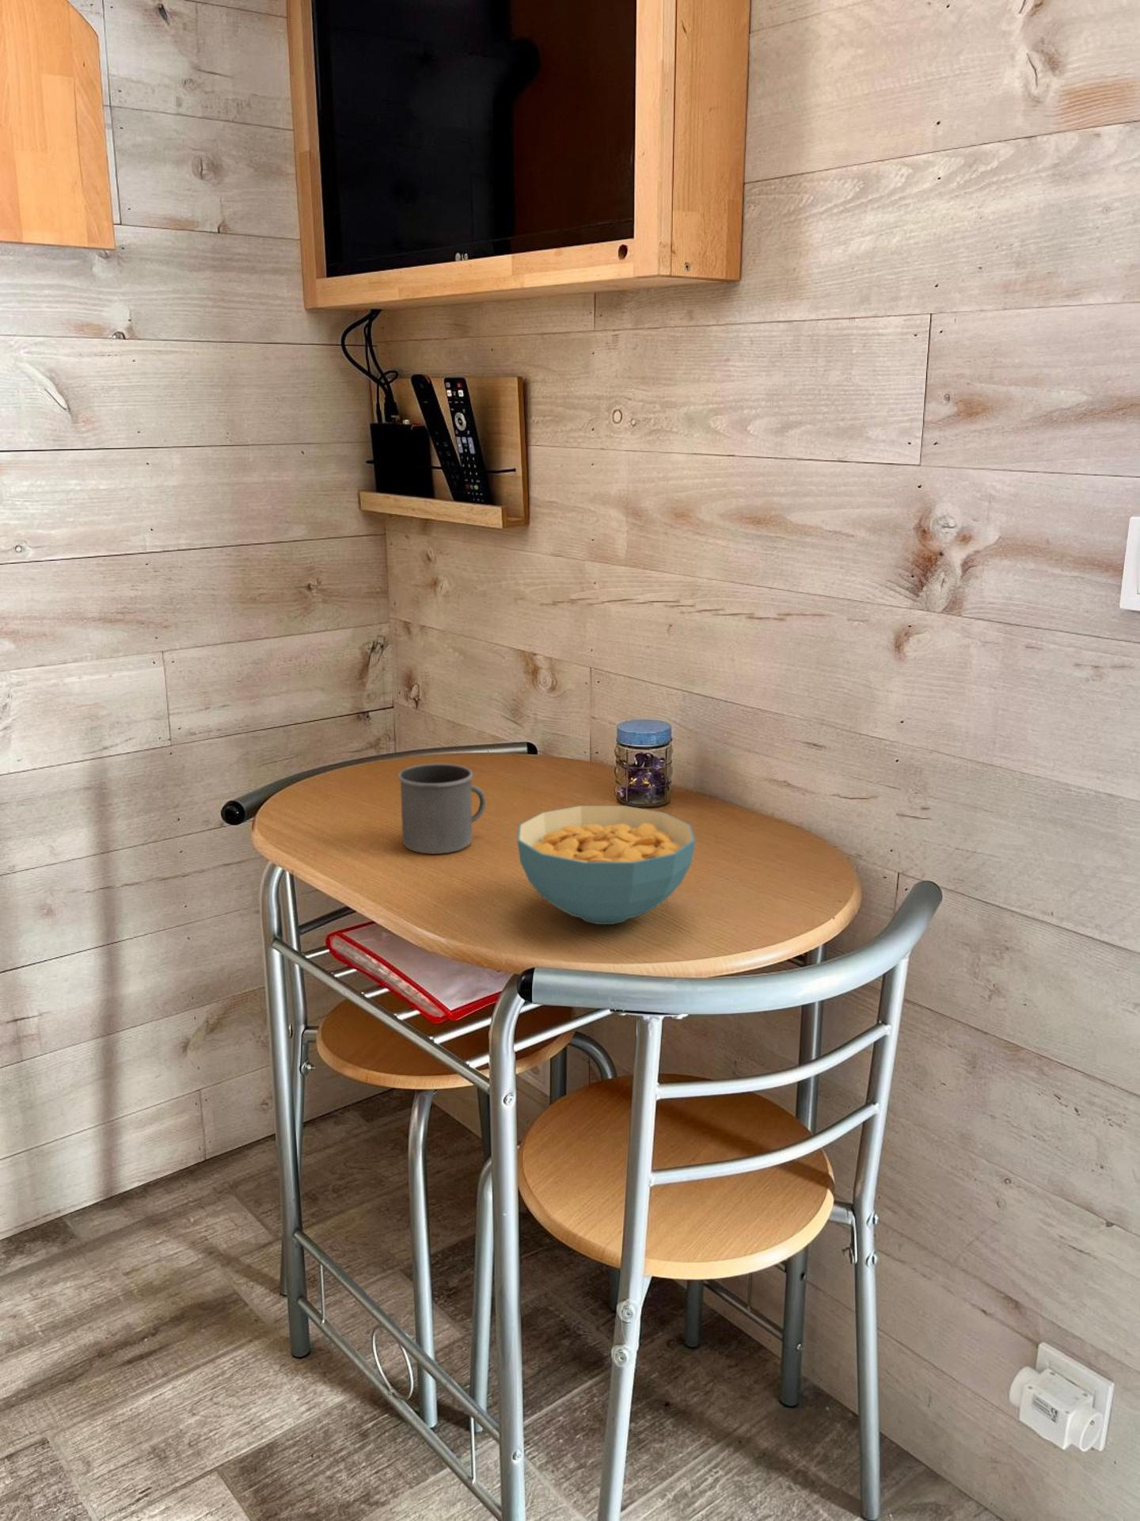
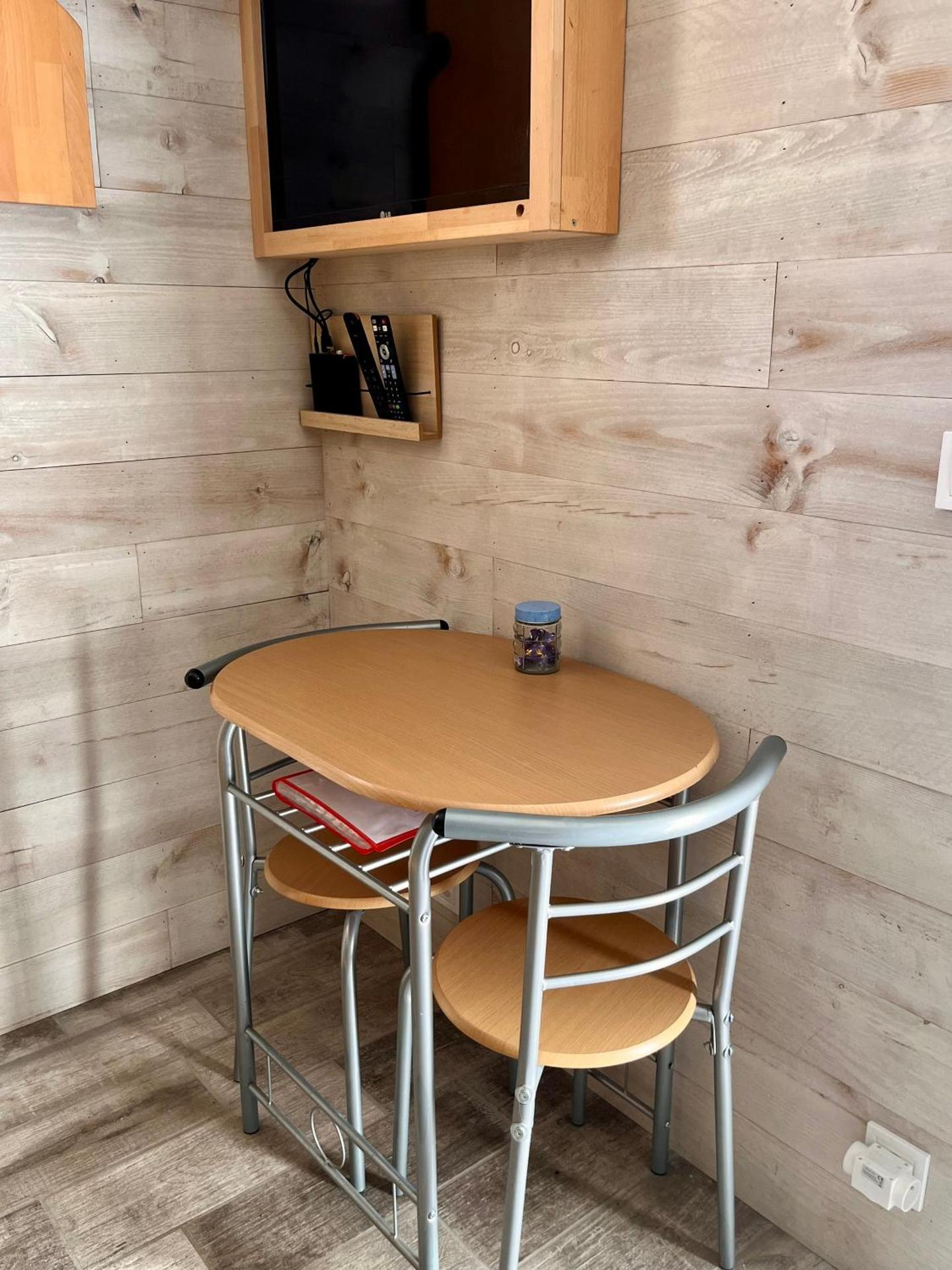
- cereal bowl (605, 873)
- mug (444, 806)
